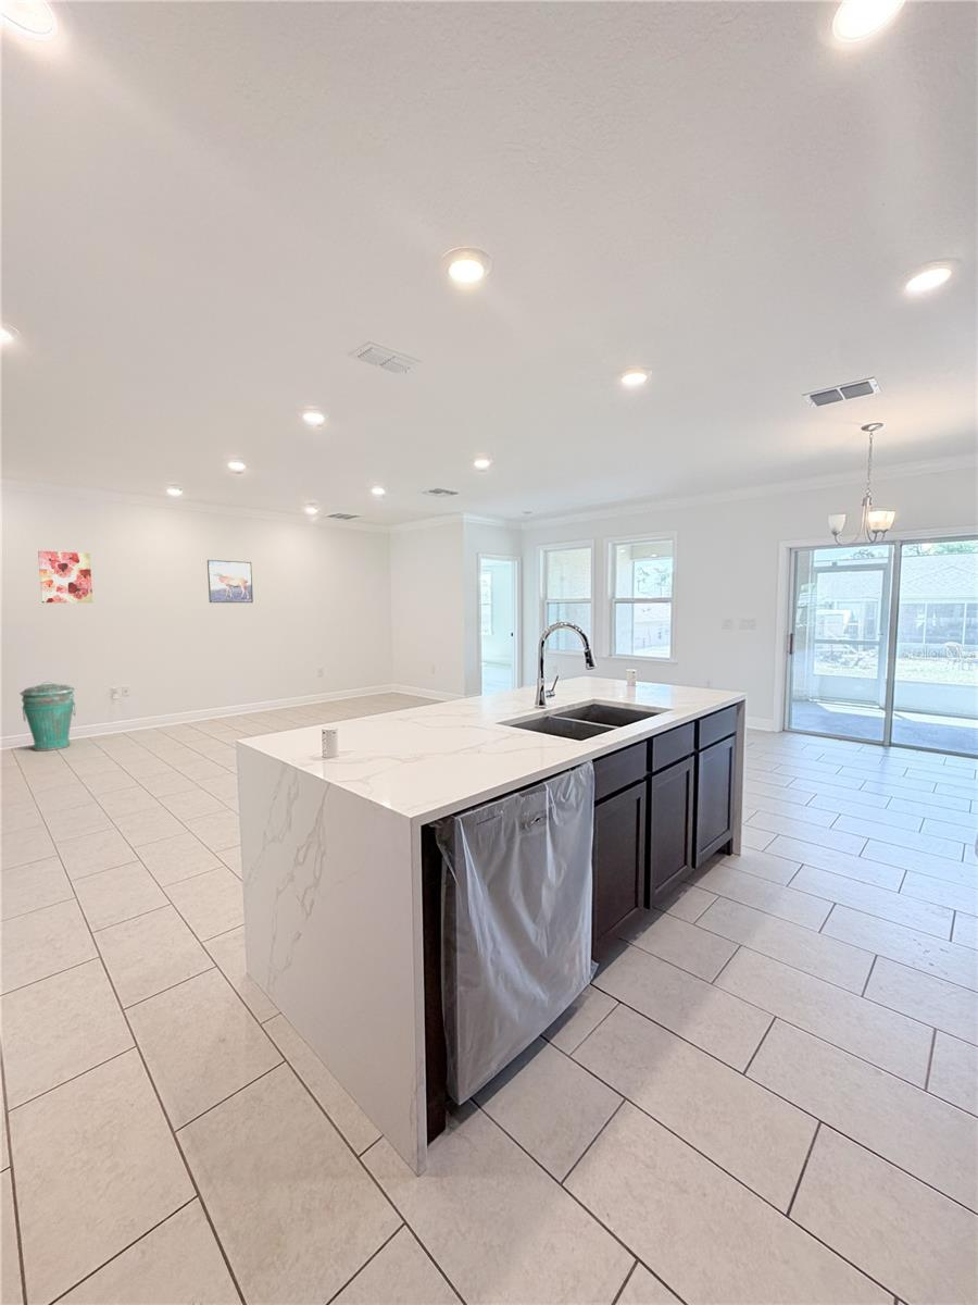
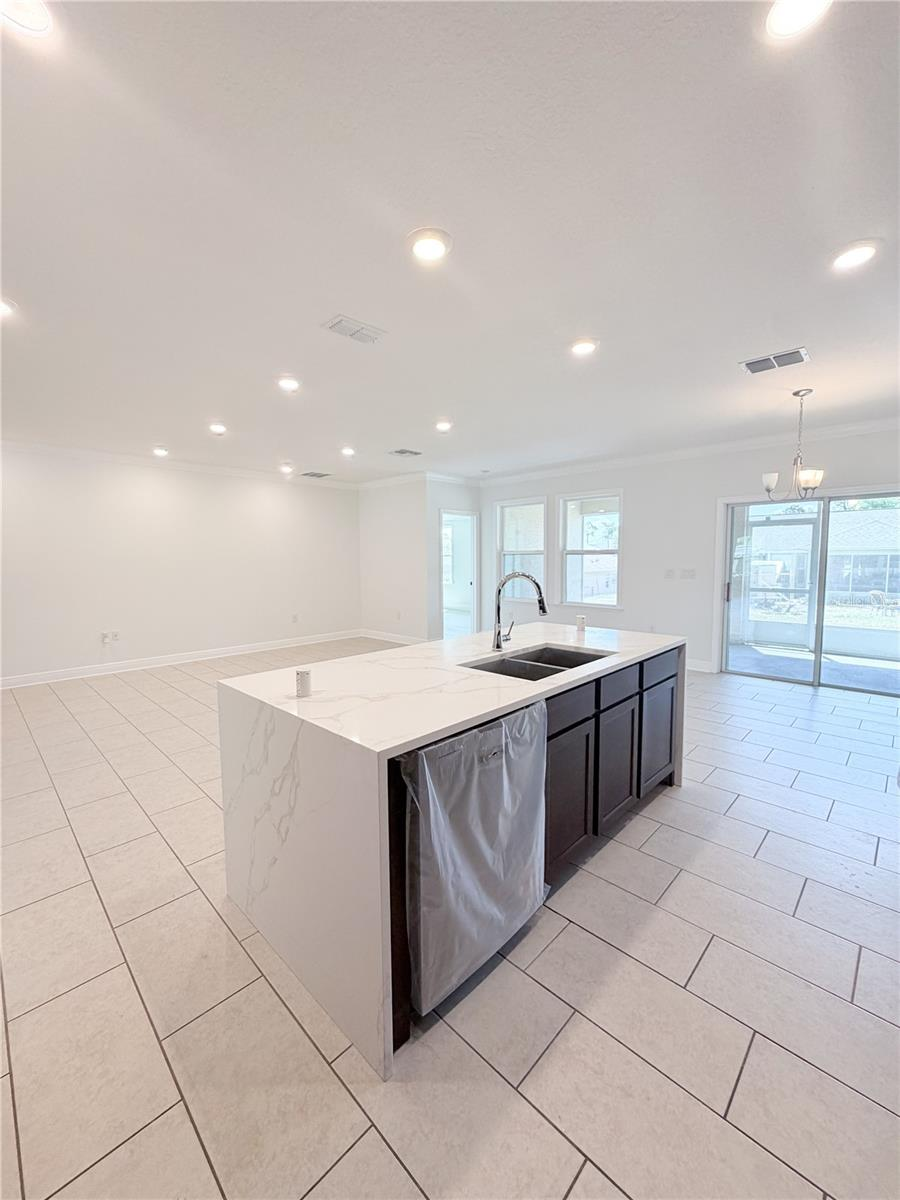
- wall art (66, 577)
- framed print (230, 582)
- trash can (49, 714)
